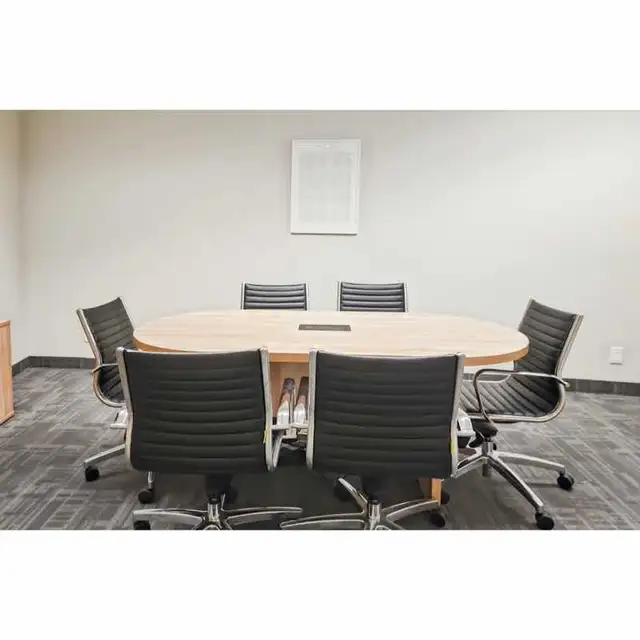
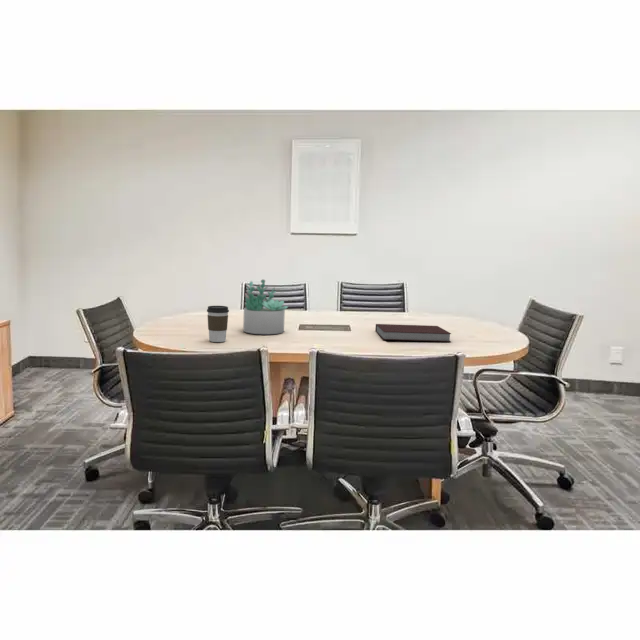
+ notebook (411, 332)
+ coffee cup (217, 323)
+ succulent plant (265, 305)
